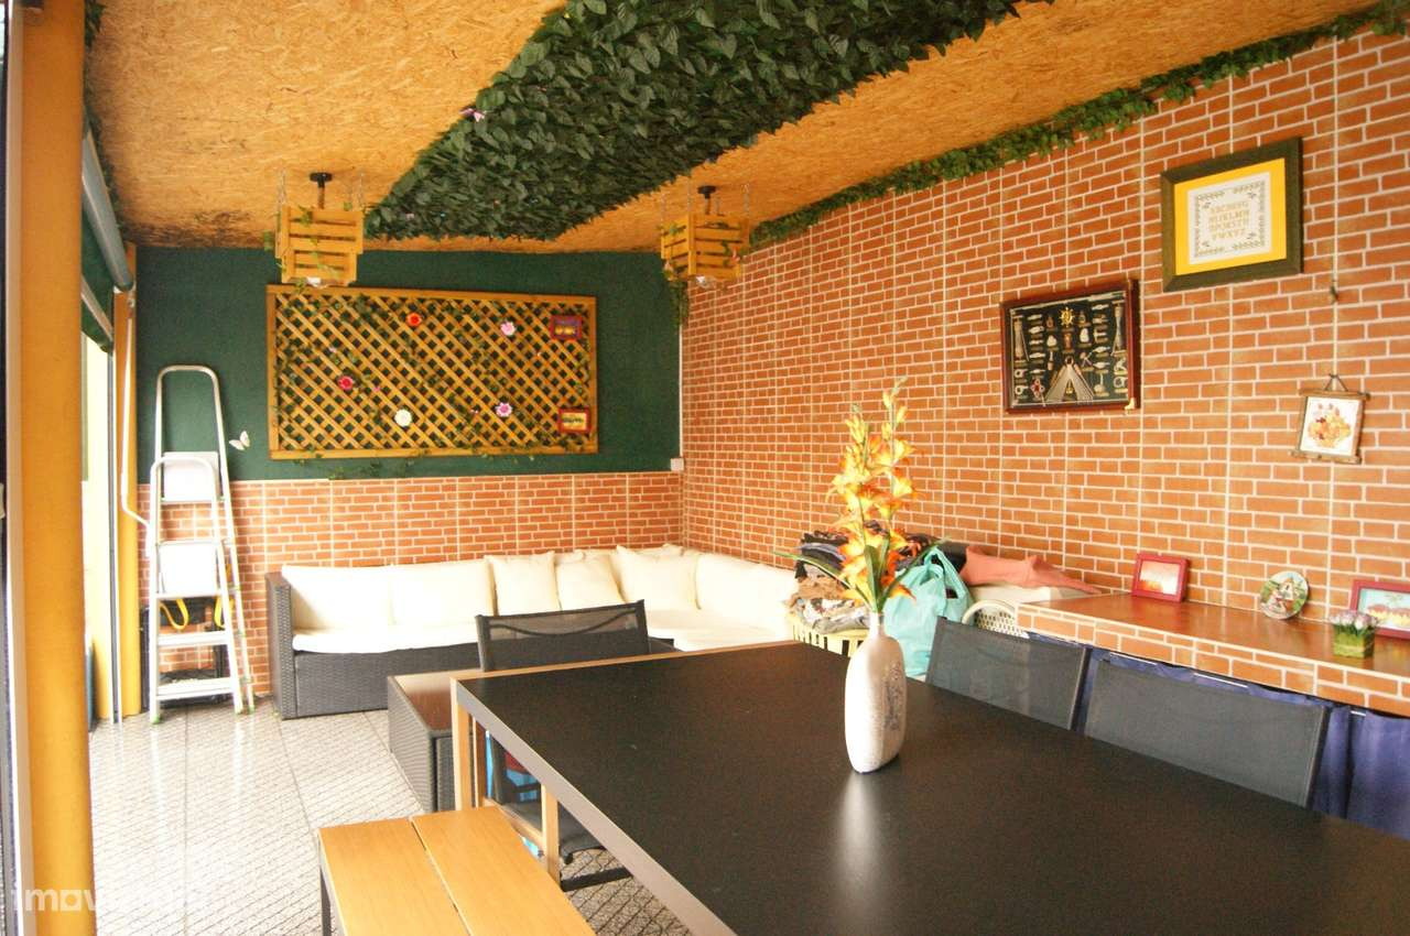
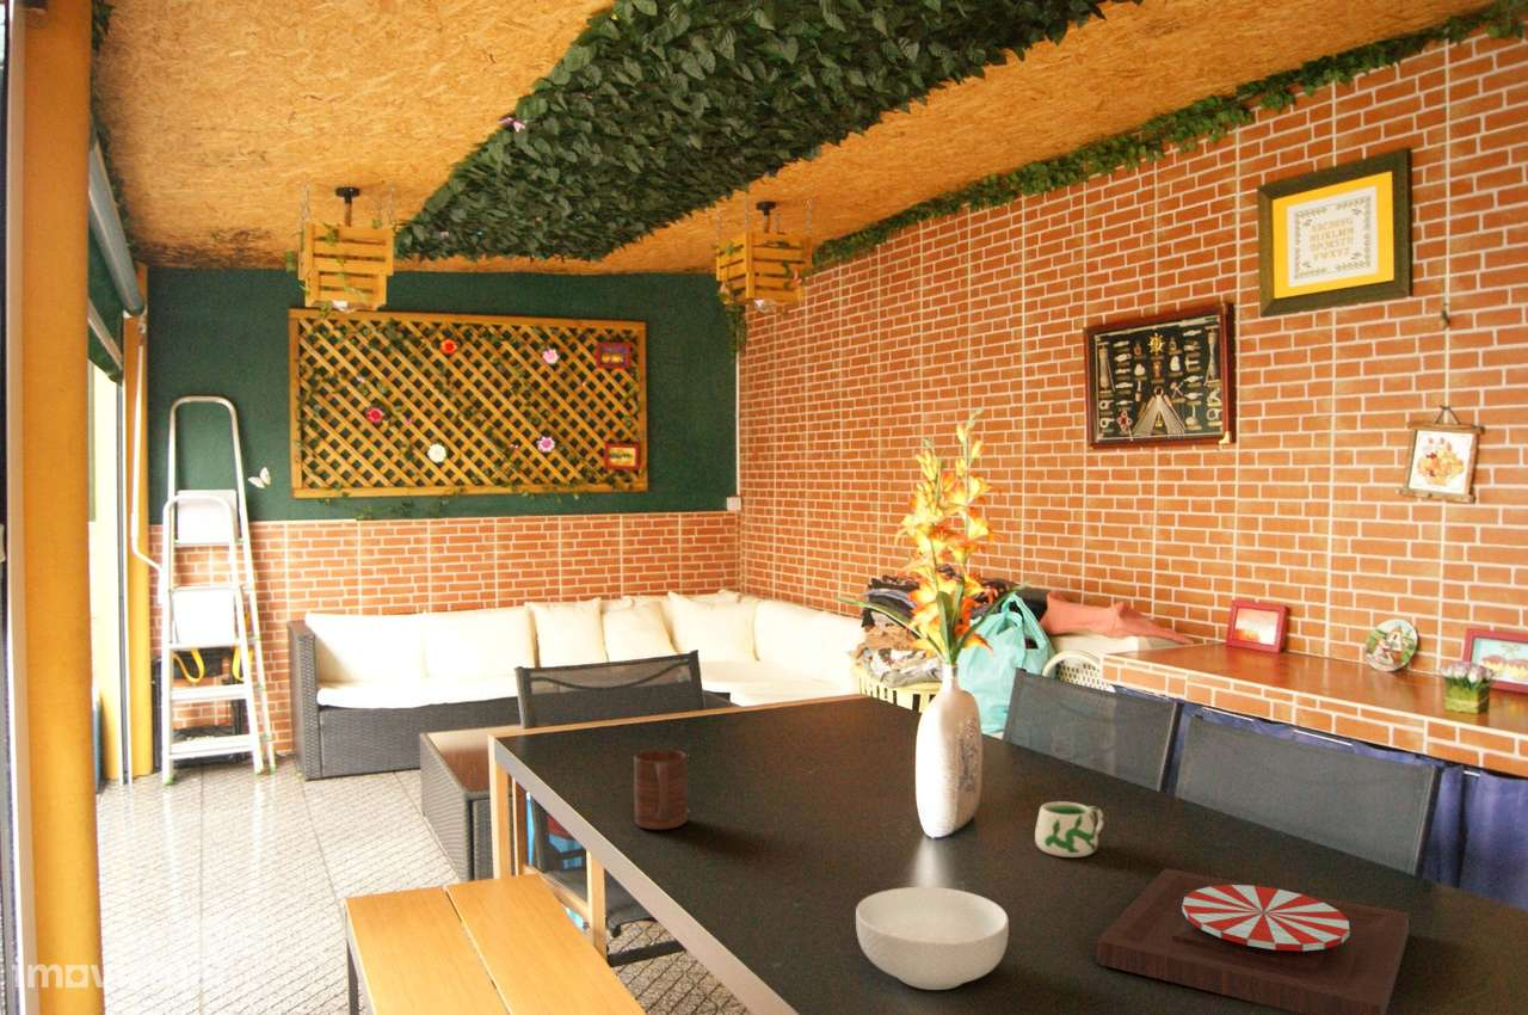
+ cereal bowl (931, 942)
+ mug (1073, 826)
+ plate (1256, 929)
+ cup (664, 791)
